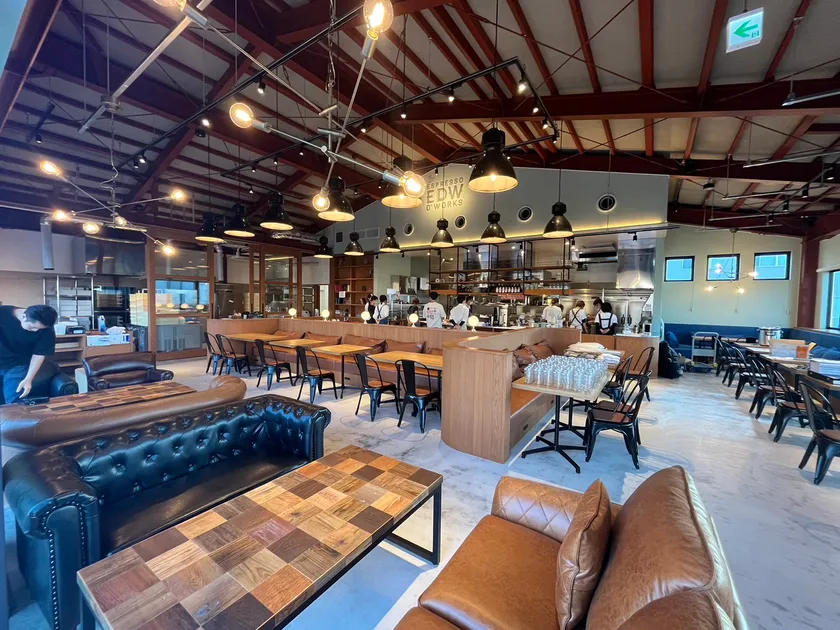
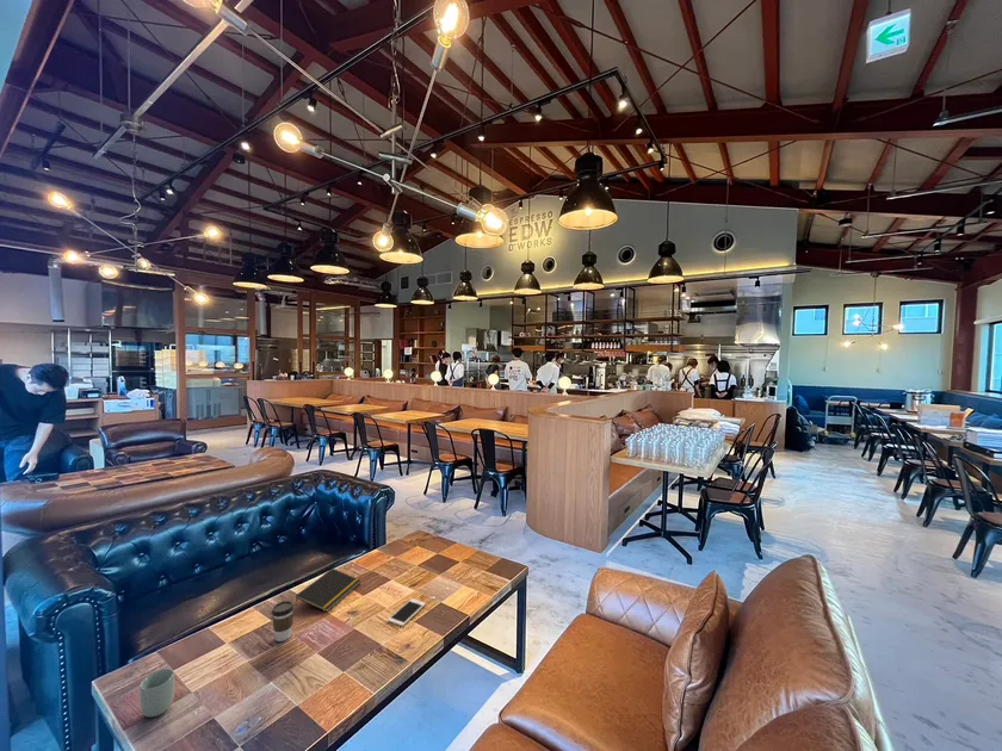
+ cell phone (407, 612)
+ coffee cup (283, 621)
+ notepad (329, 588)
+ cup (157, 694)
